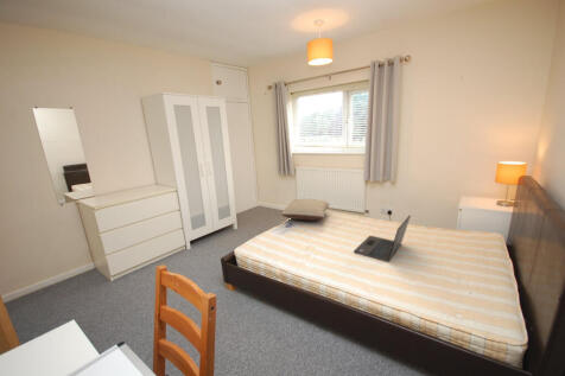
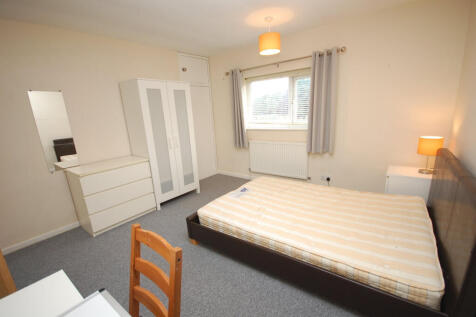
- pillow (306, 209)
- laptop (379, 237)
